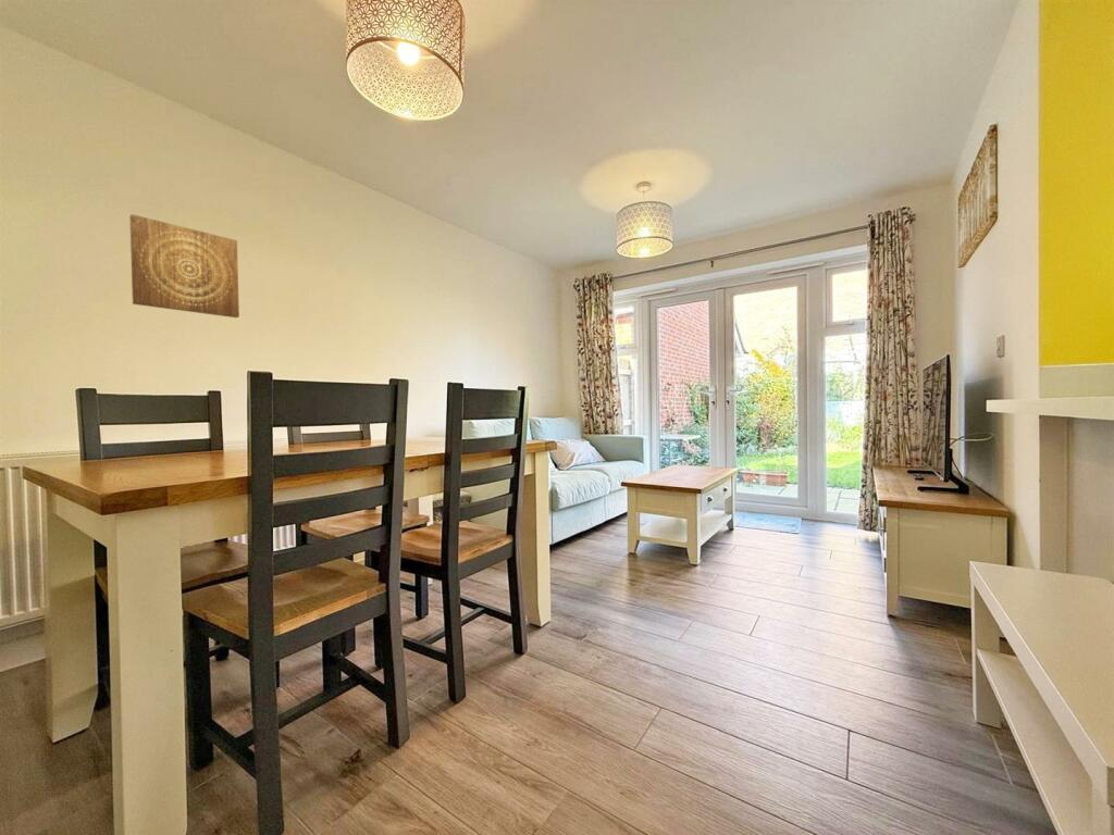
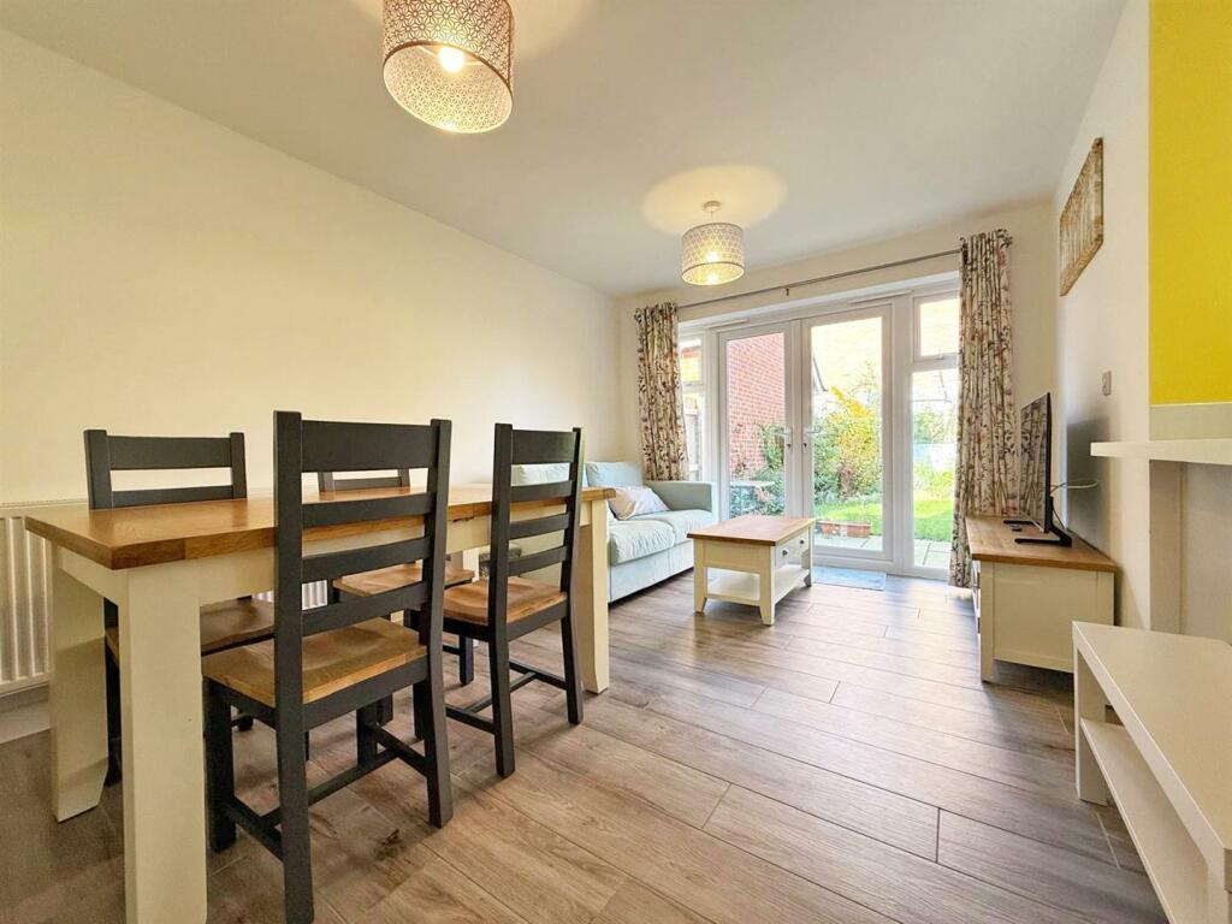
- wall art (188, 270)
